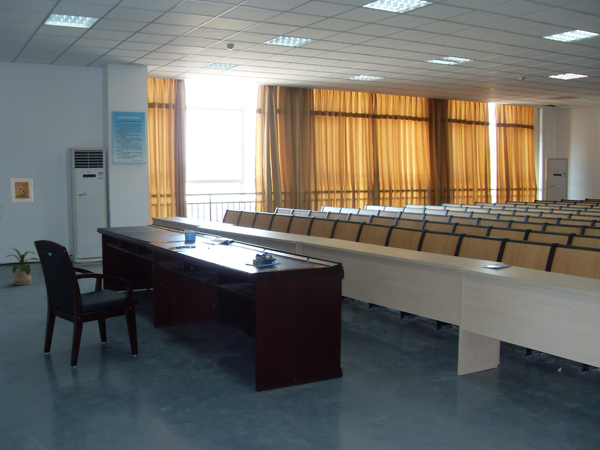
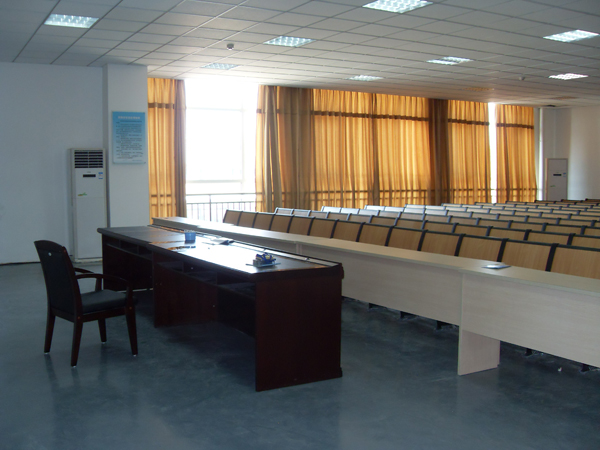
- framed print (22, 190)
- house plant (22, 266)
